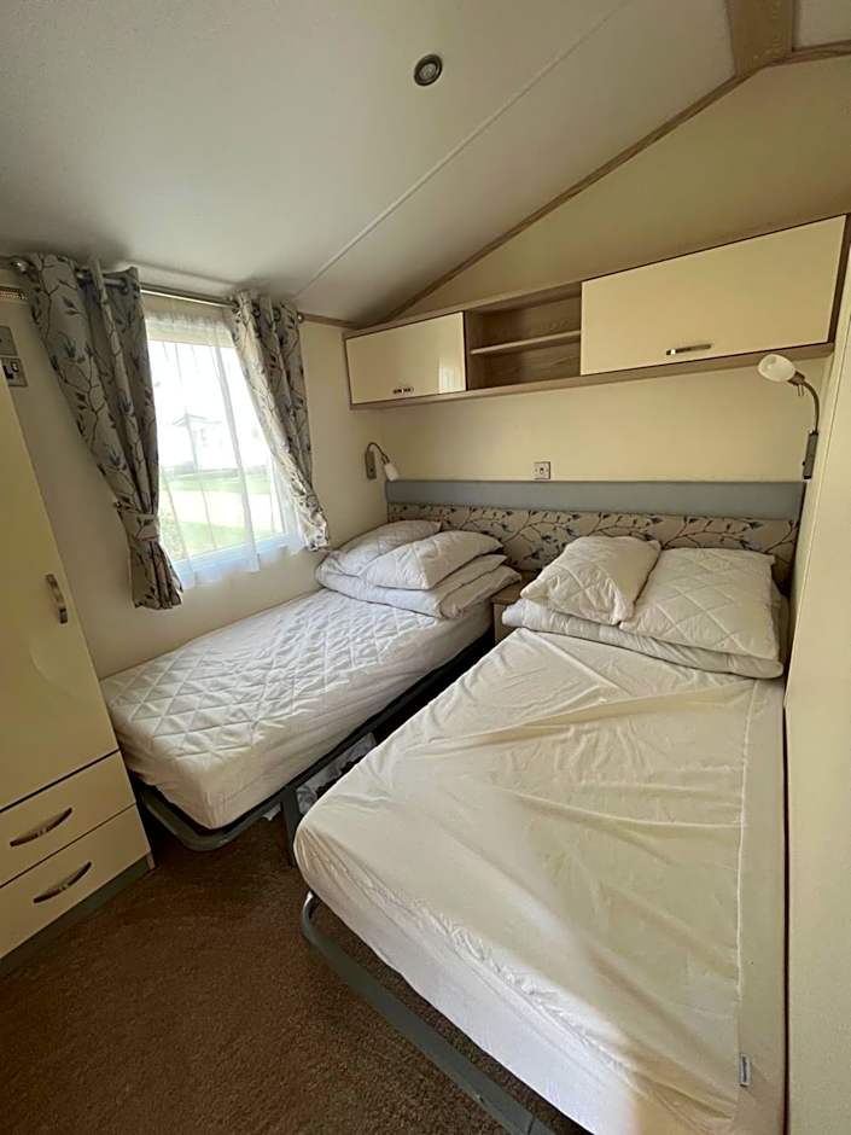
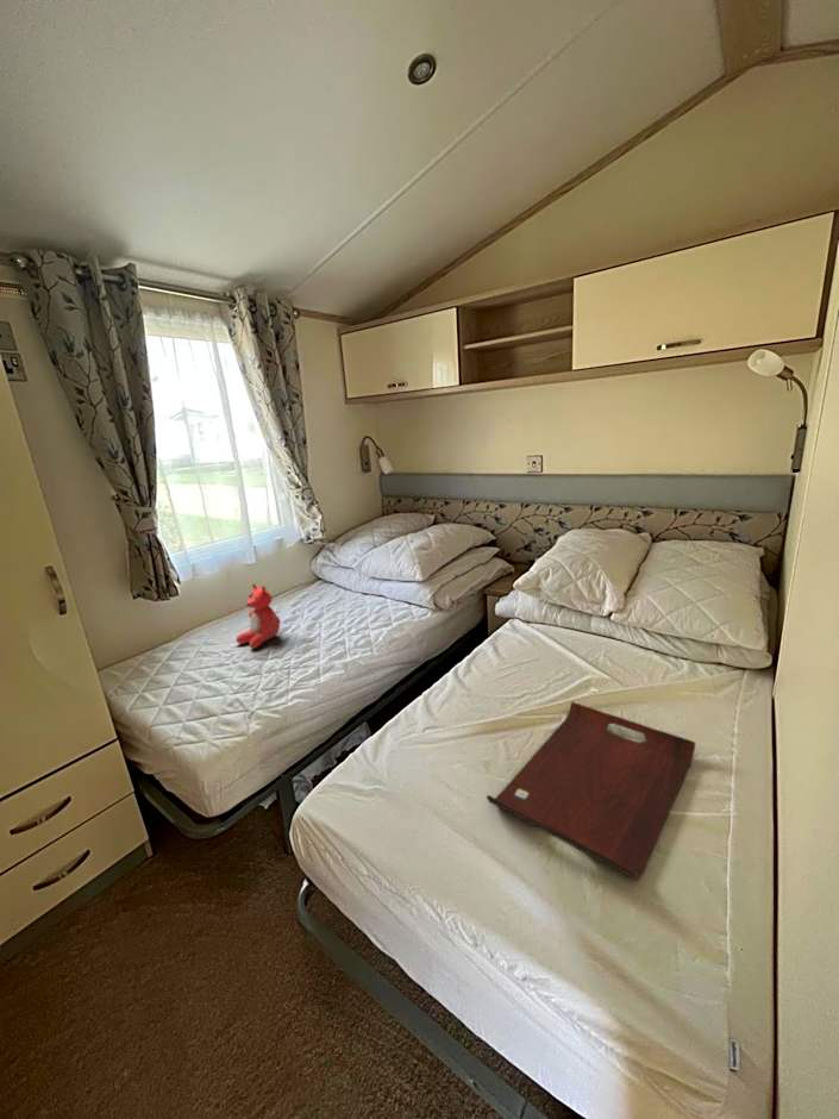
+ serving tray (595, 774)
+ stuffed bear (255, 613)
